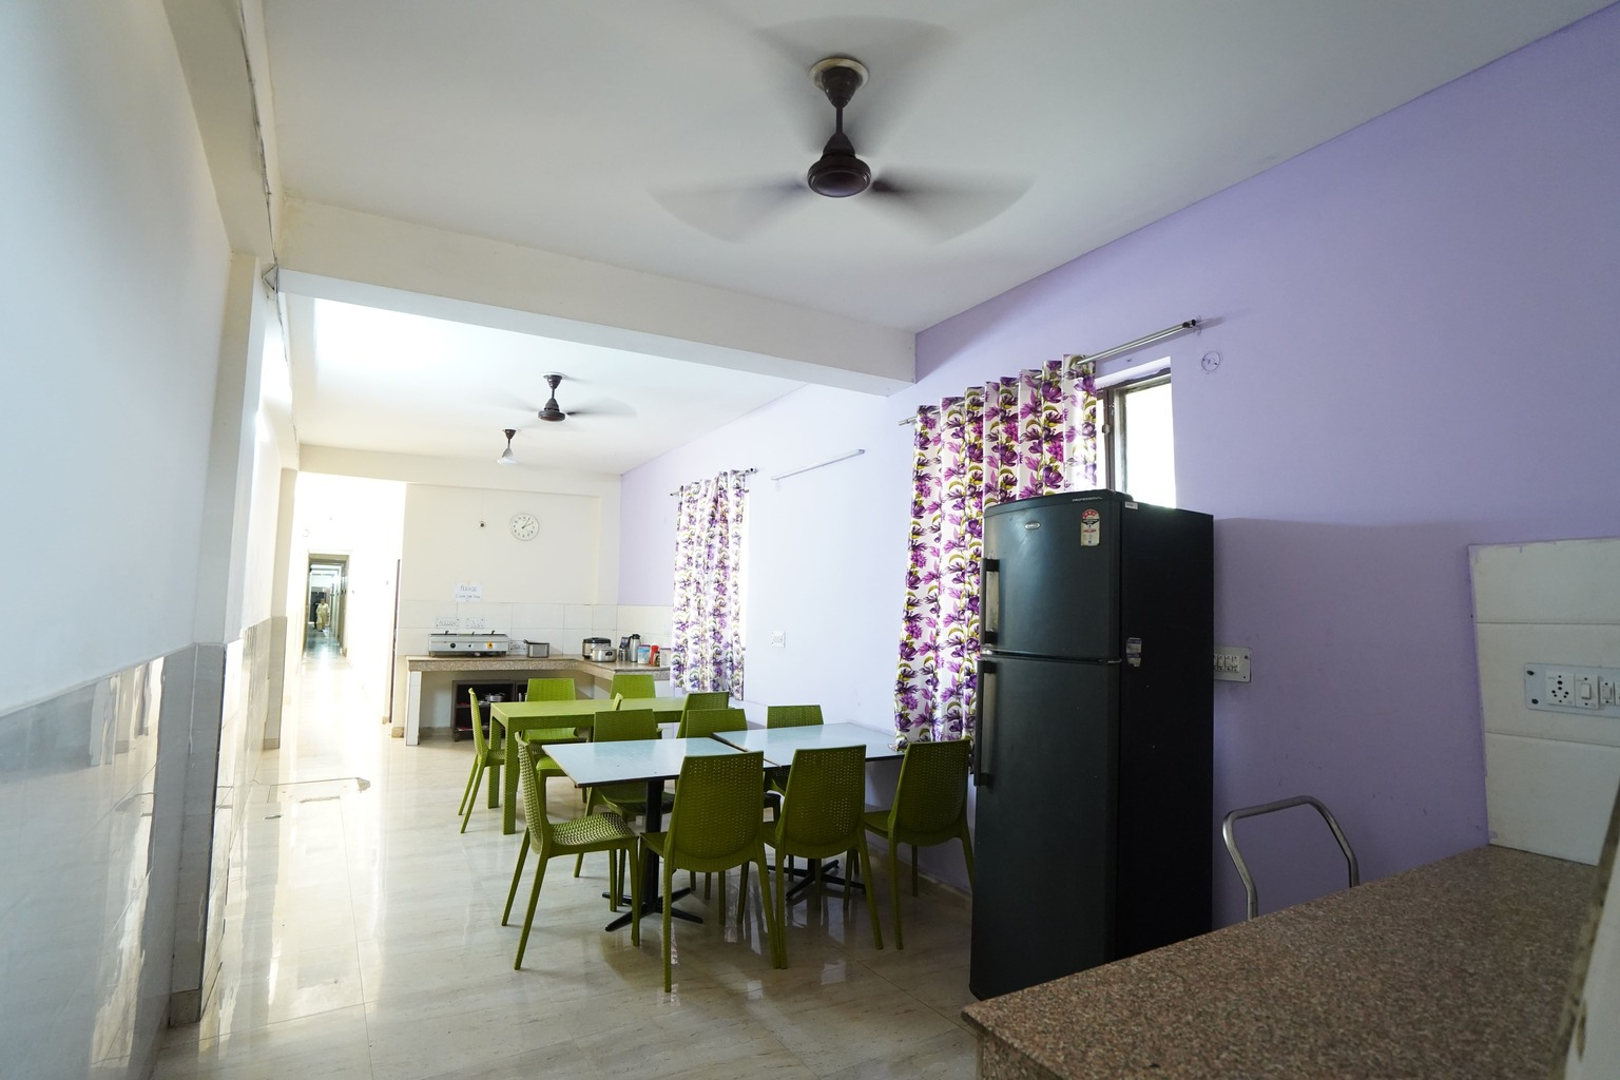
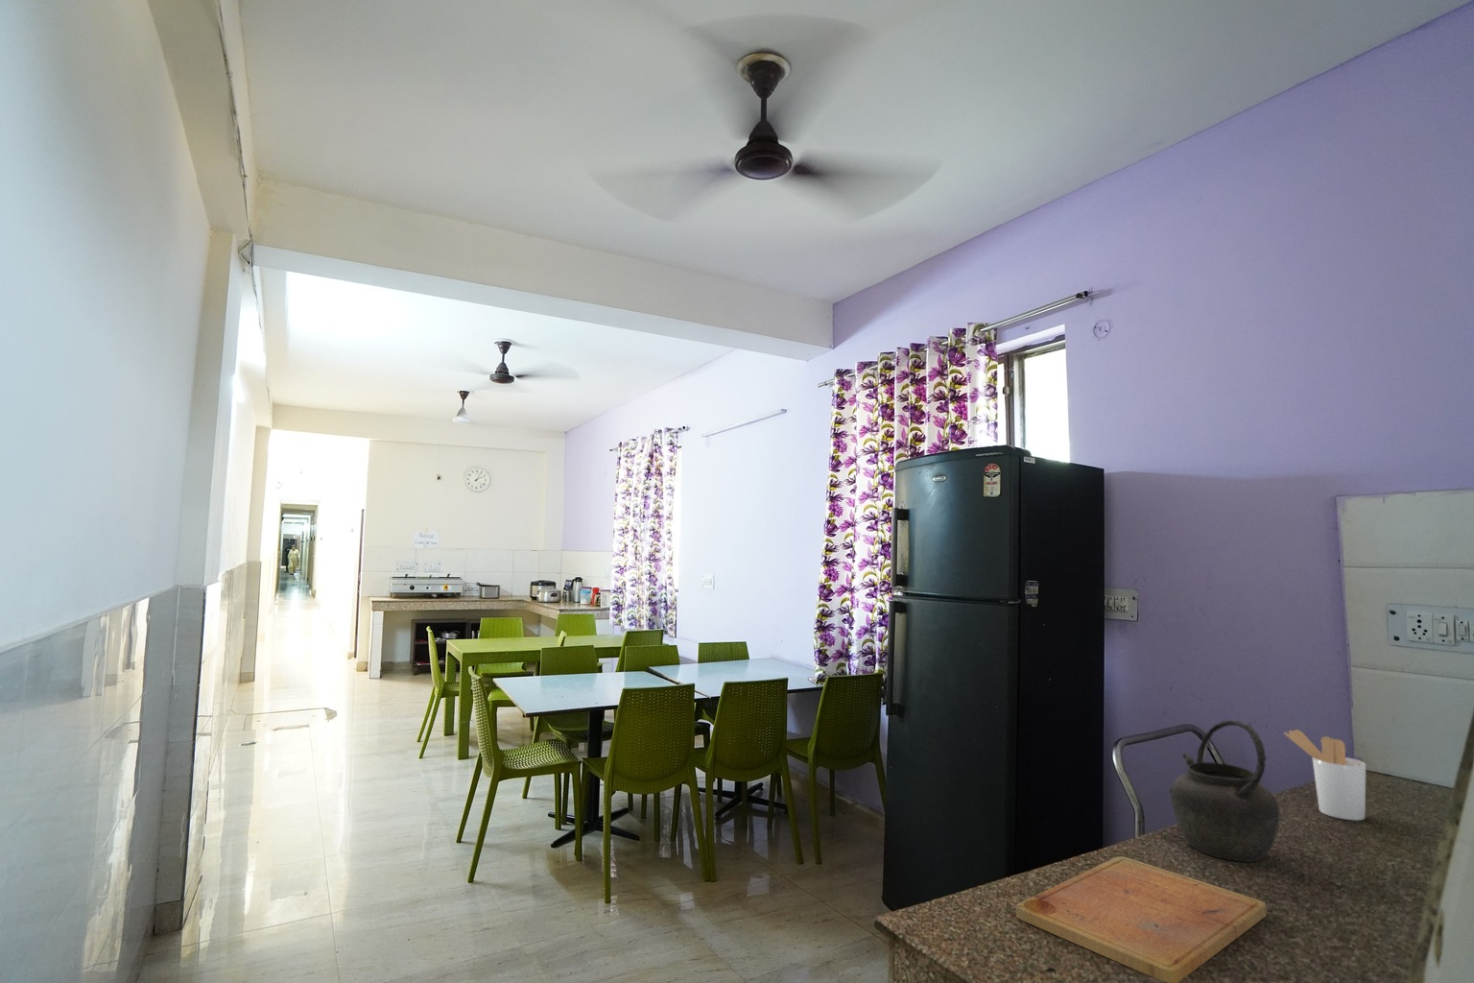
+ kettle (1218, 780)
+ utensil holder (1325, 771)
+ cutting board (1142, 909)
